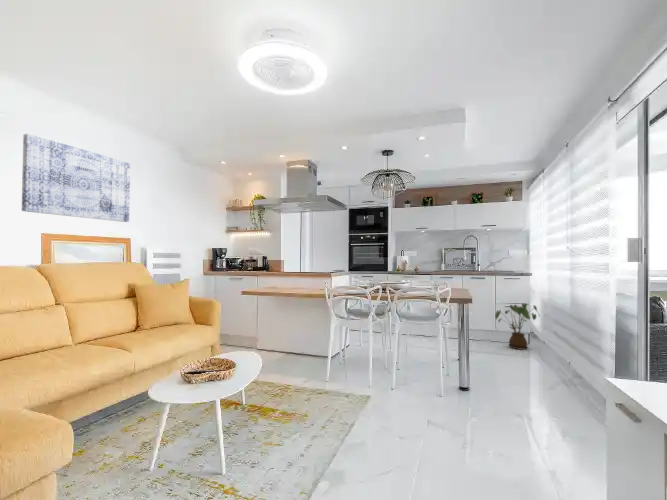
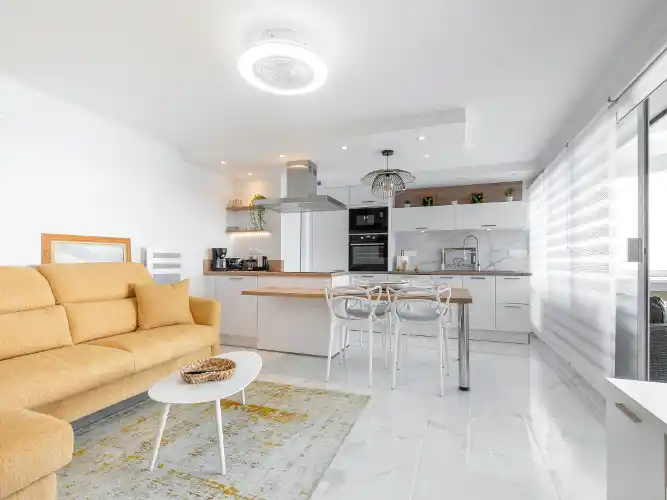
- house plant (515, 325)
- wall art (83, 183)
